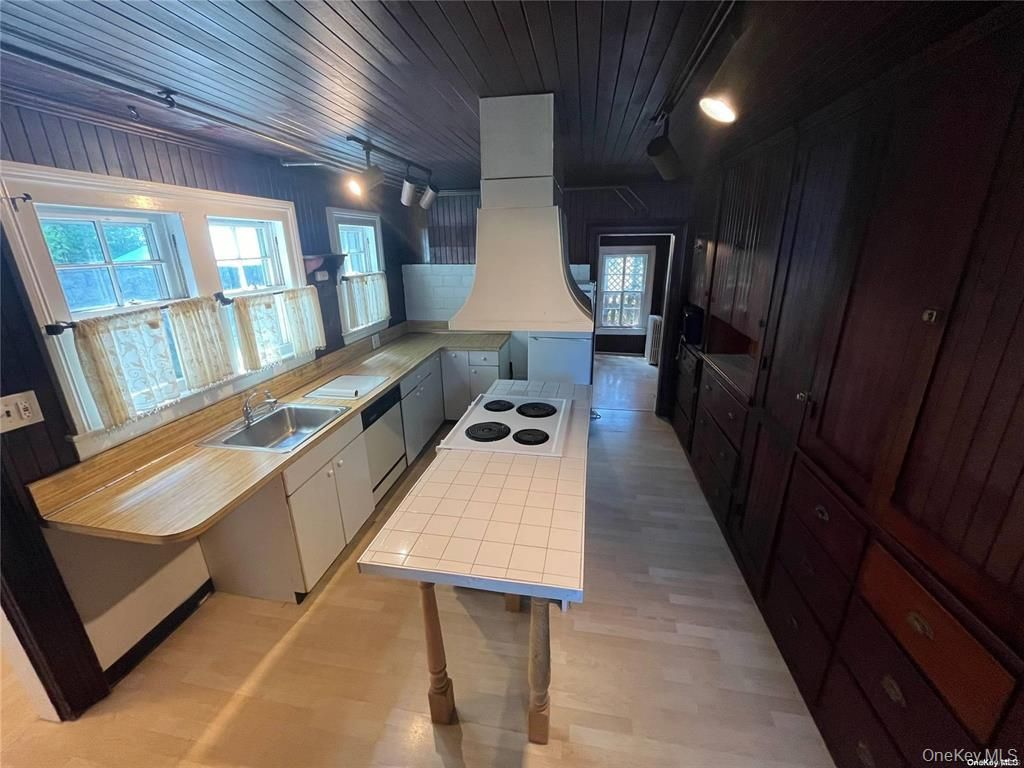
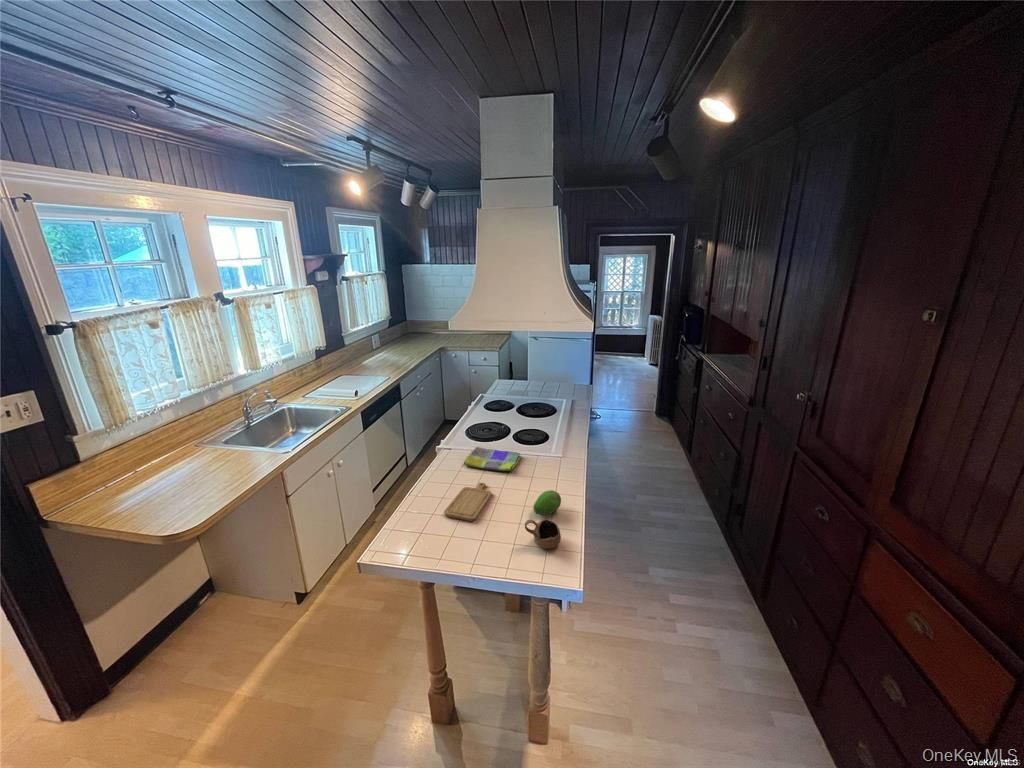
+ dish towel (492, 458)
+ fruit (547, 502)
+ cup (543, 530)
+ chopping board (471, 499)
